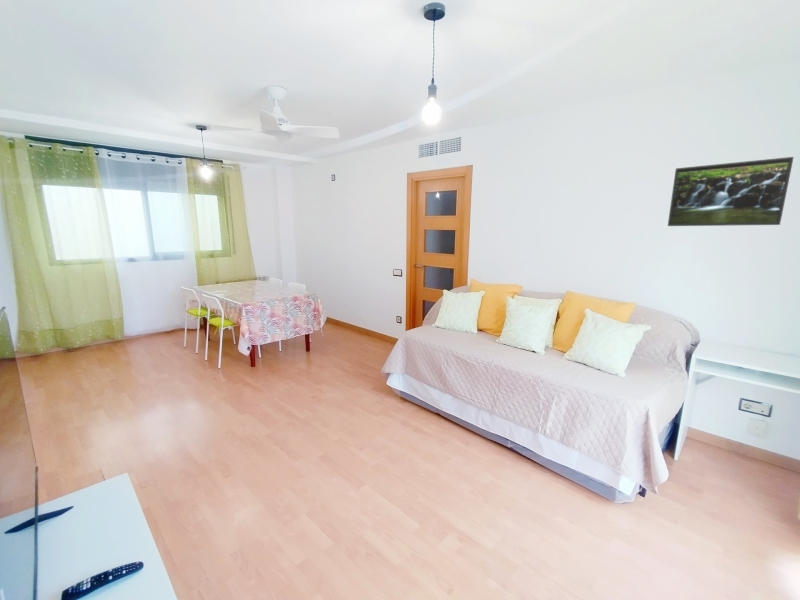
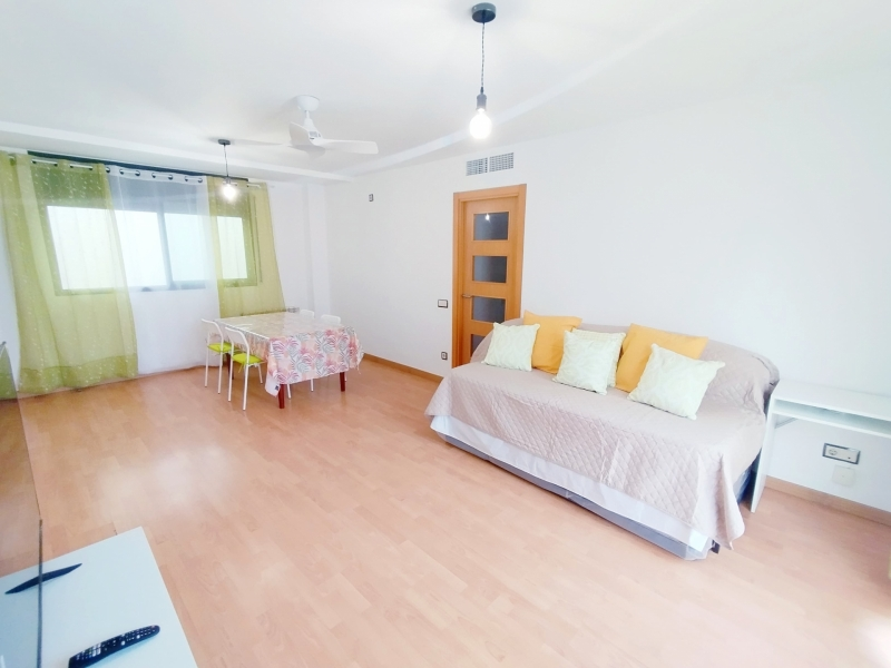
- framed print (724, 194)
